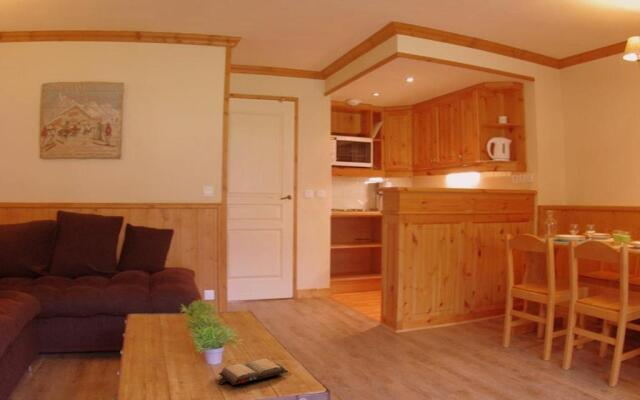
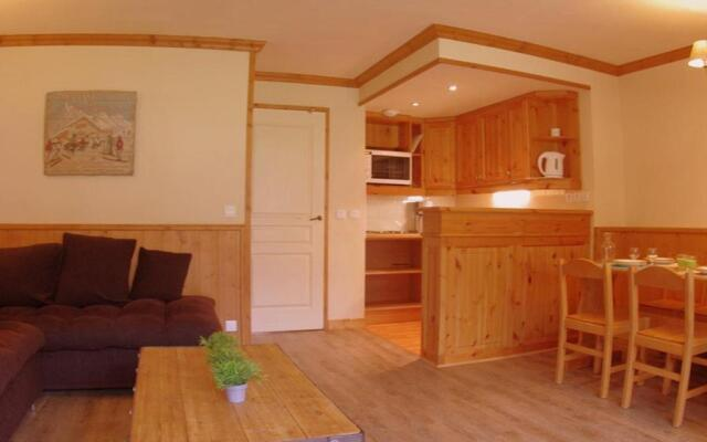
- hardback book (253, 371)
